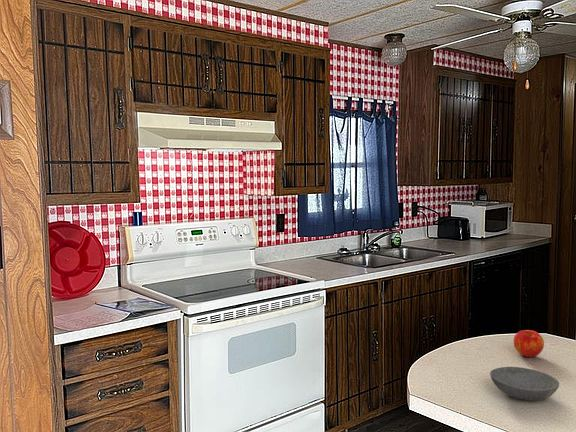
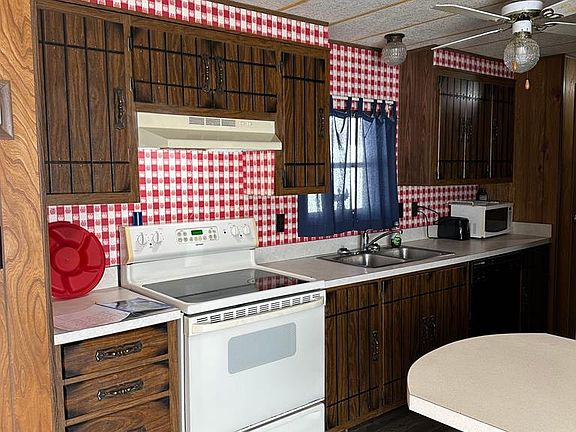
- apple (528, 343)
- bowl (523, 385)
